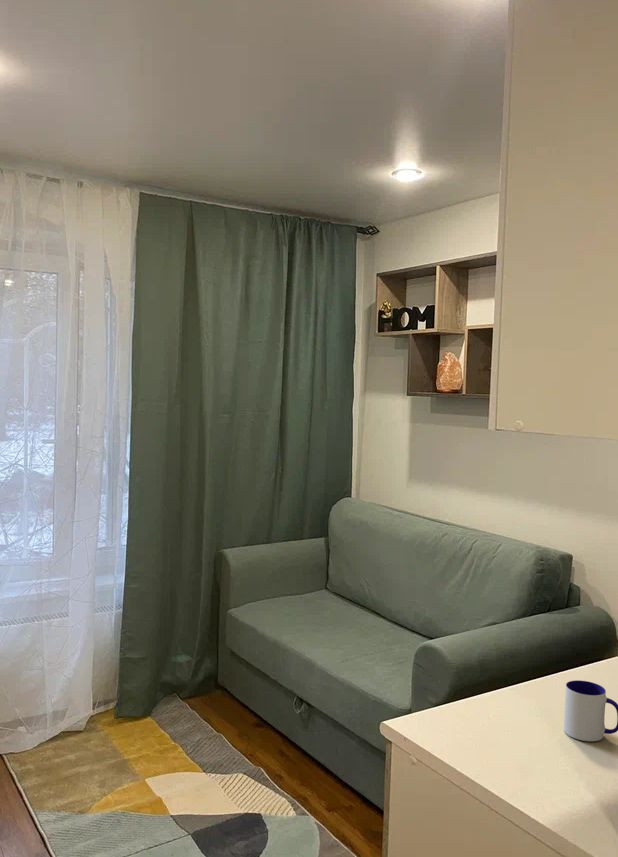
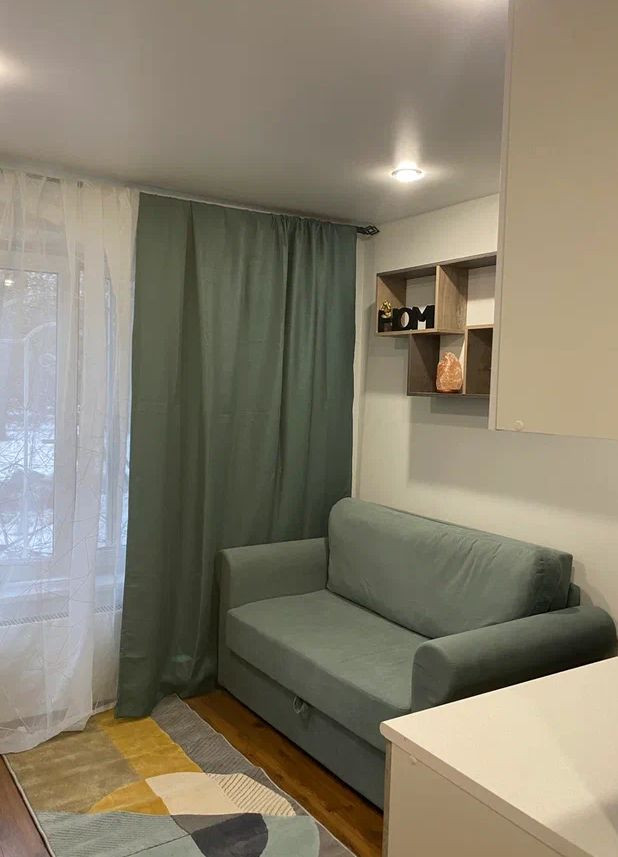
- mug (592, 712)
